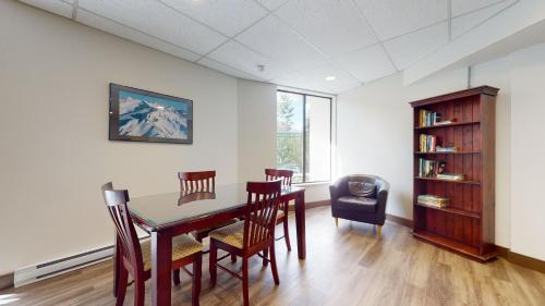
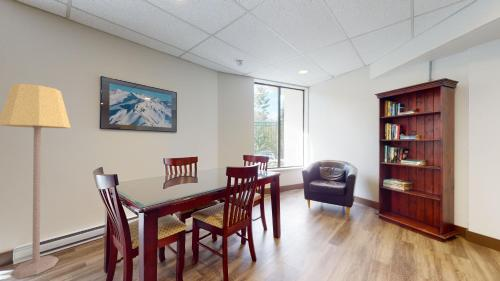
+ lamp (36, 177)
